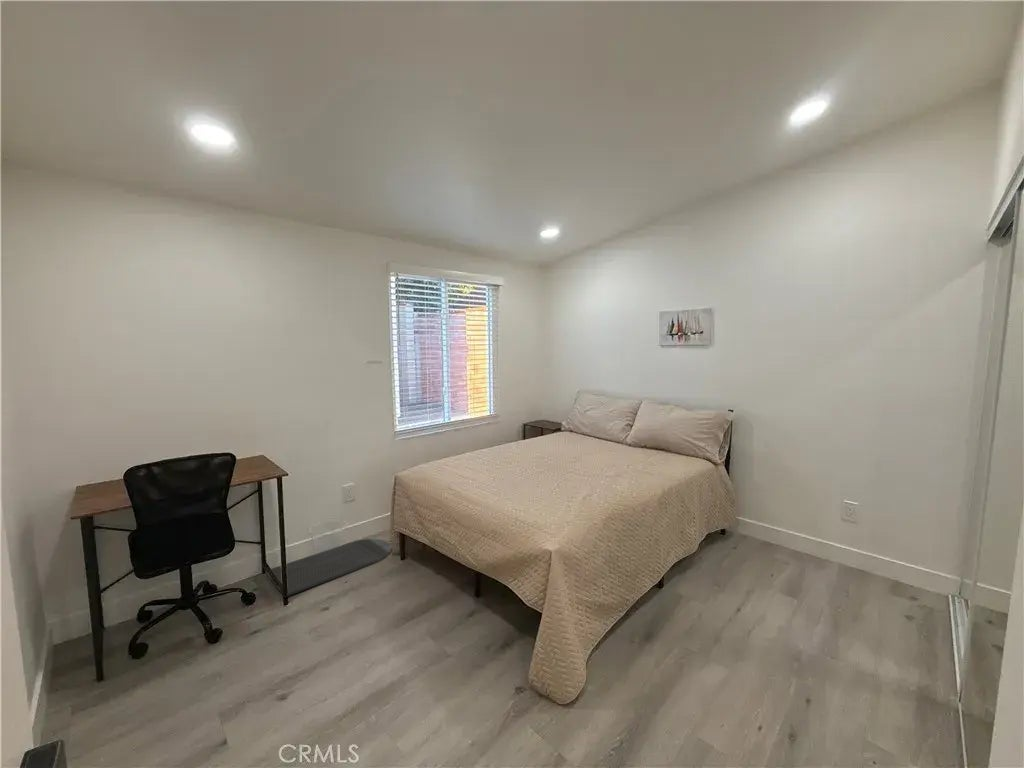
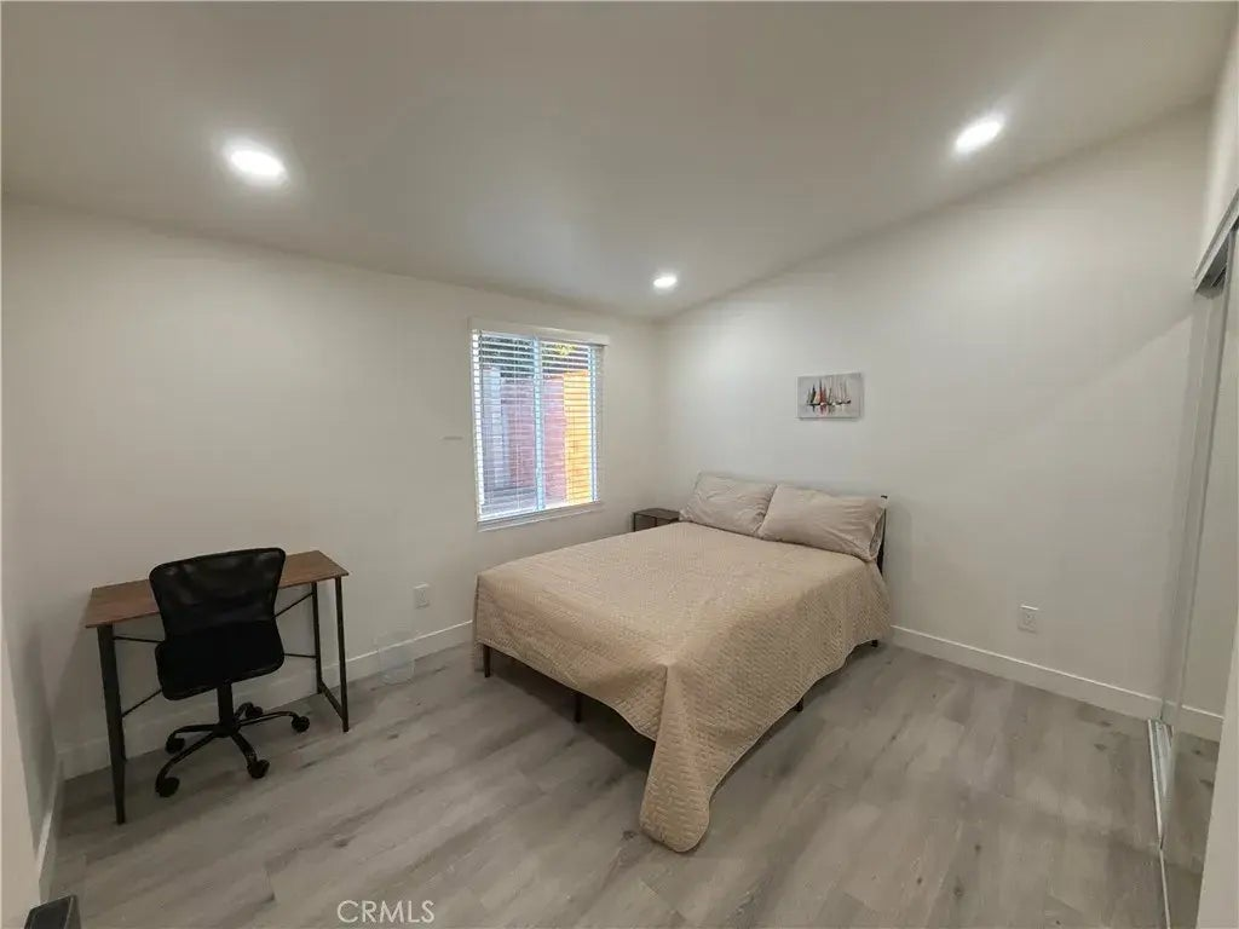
- door mat (336, 561)
